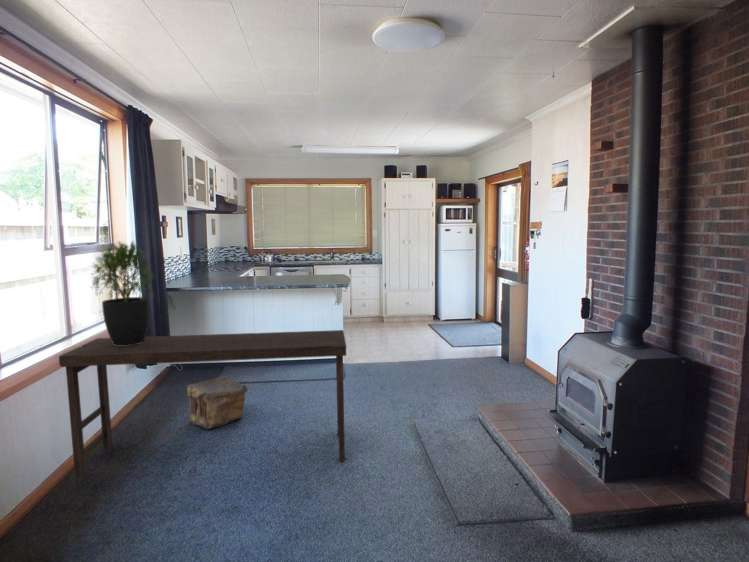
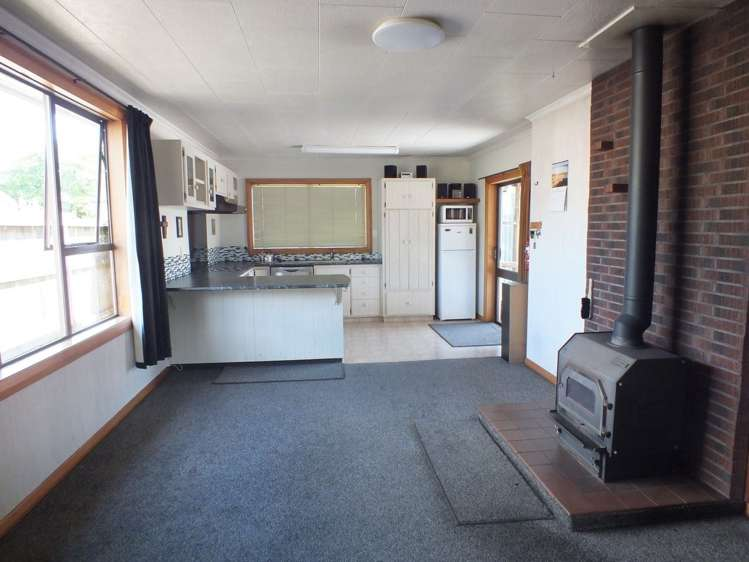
- pouch (217, 401)
- potted plant (122, 291)
- bench (218, 360)
